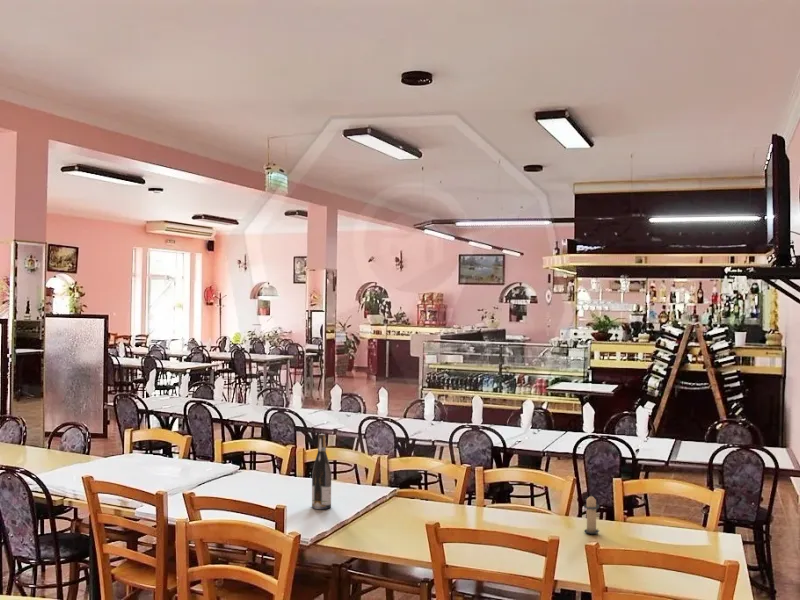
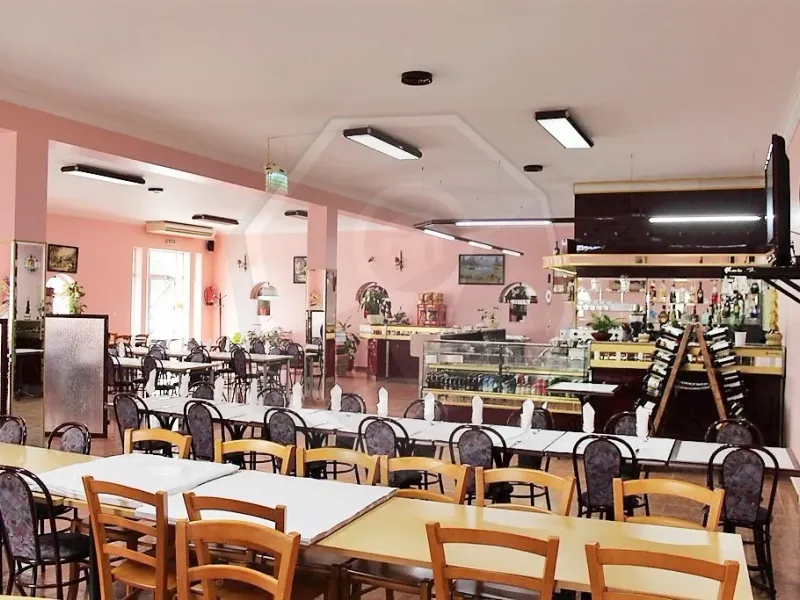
- candle (591, 513)
- wine bottle (321, 470)
